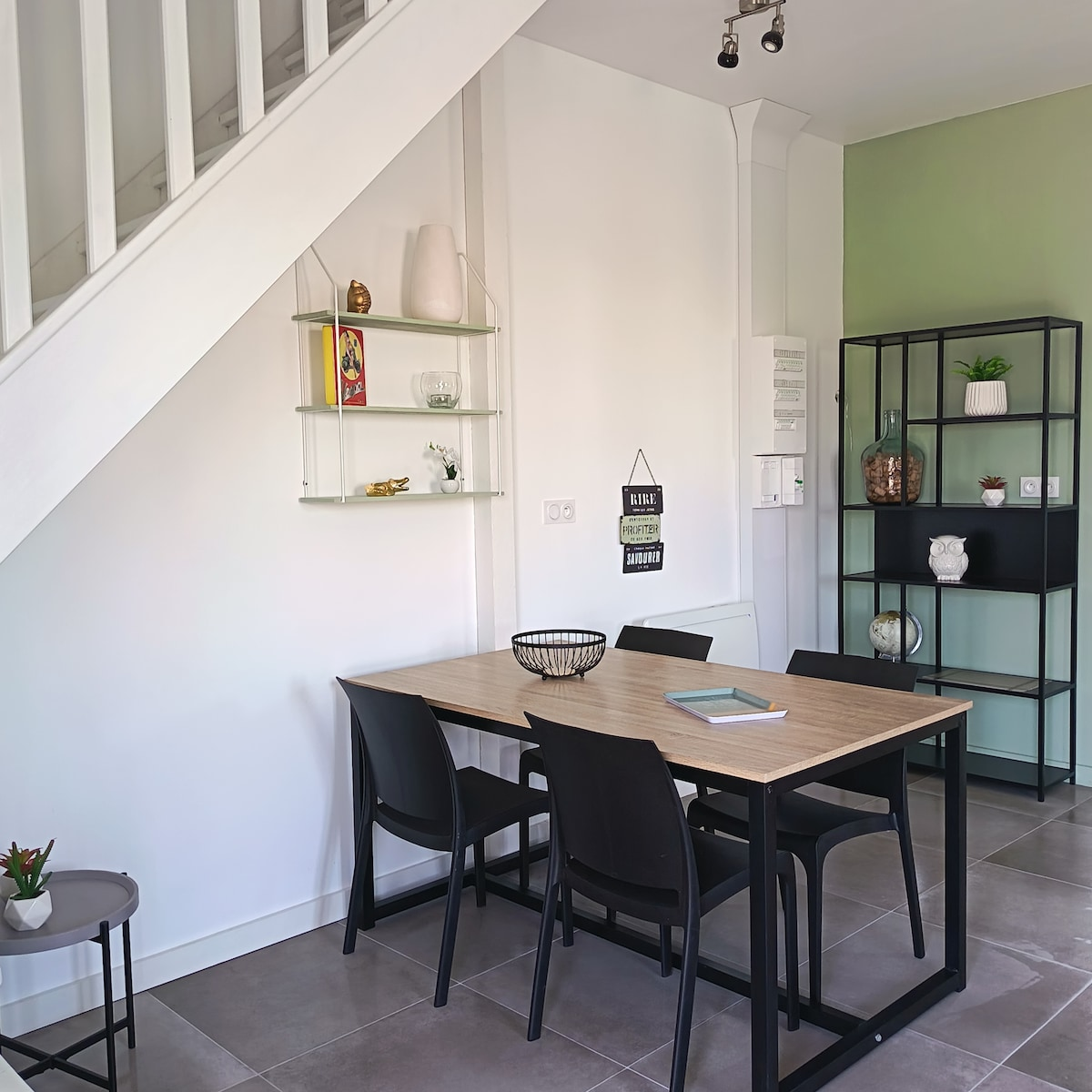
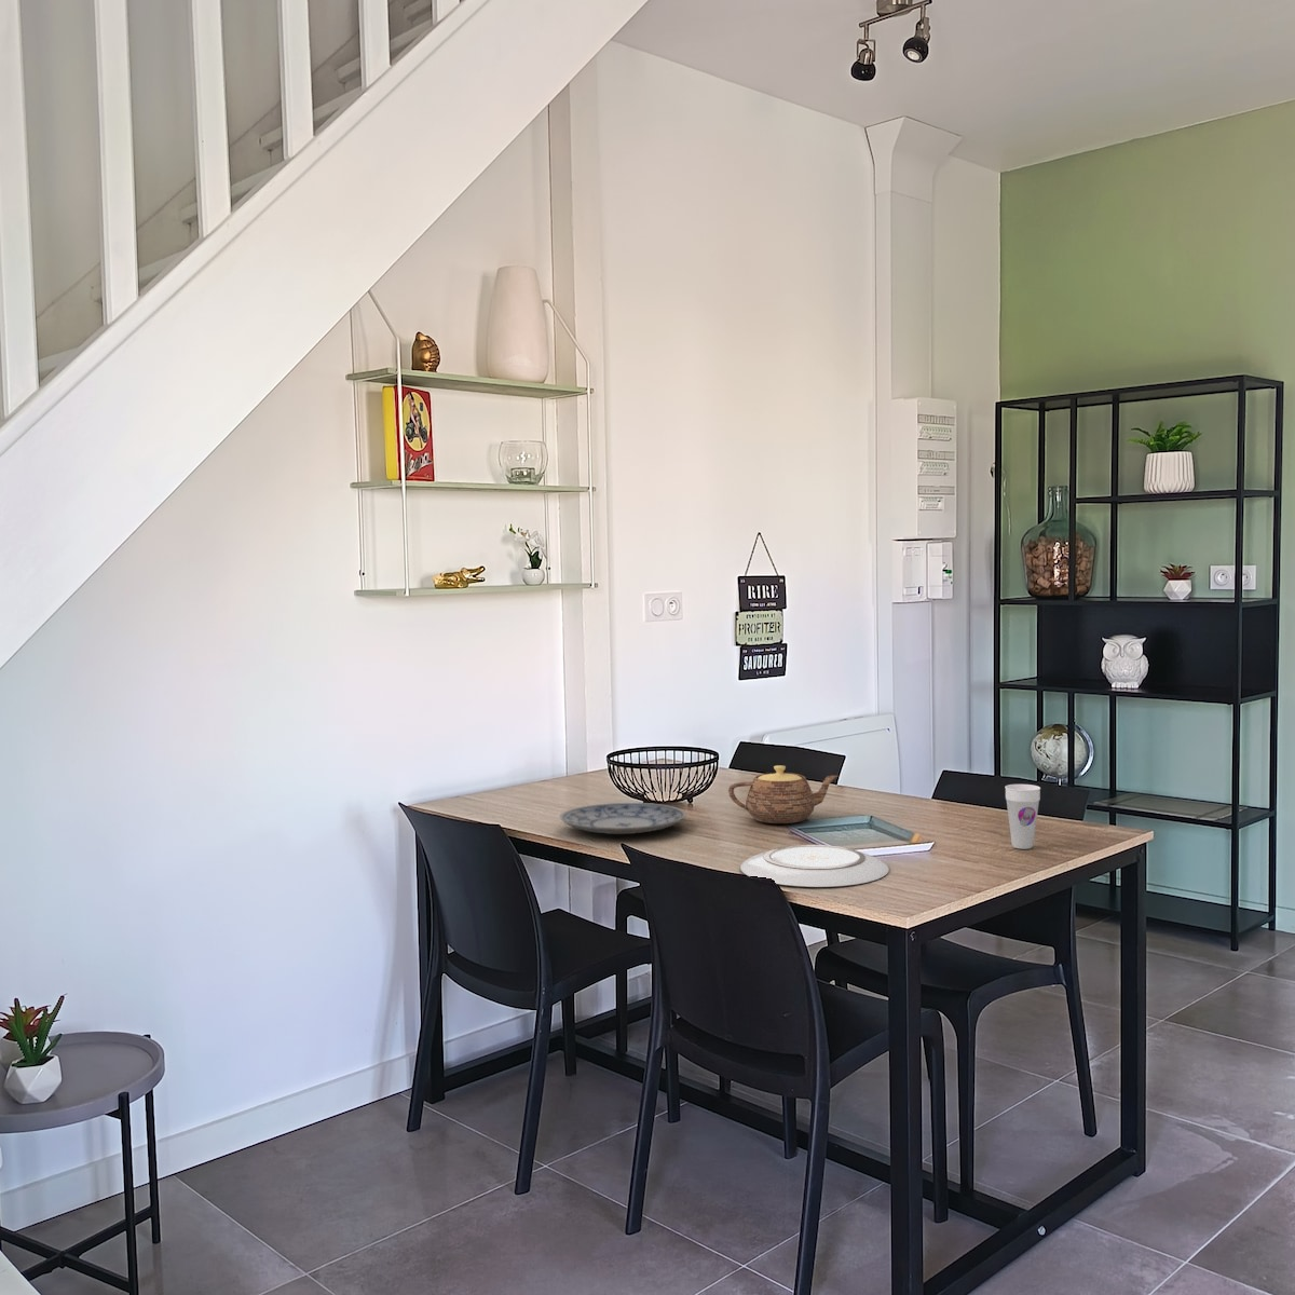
+ plate (814, 861)
+ plate (623, 821)
+ cup (1022, 817)
+ teapot (784, 792)
